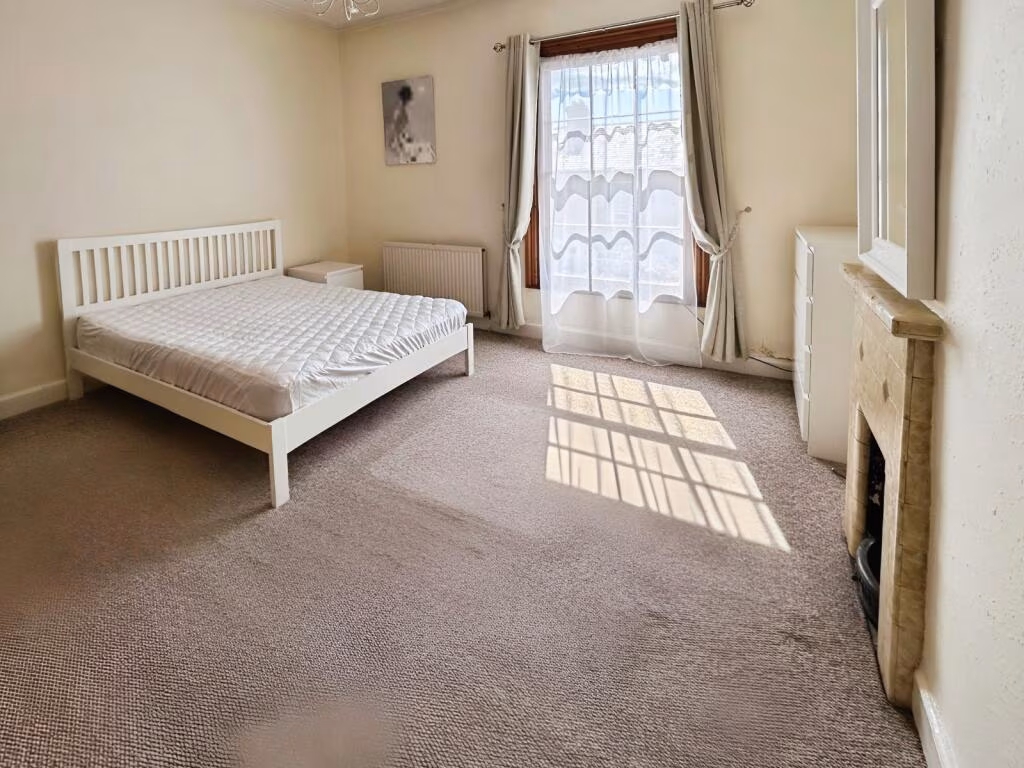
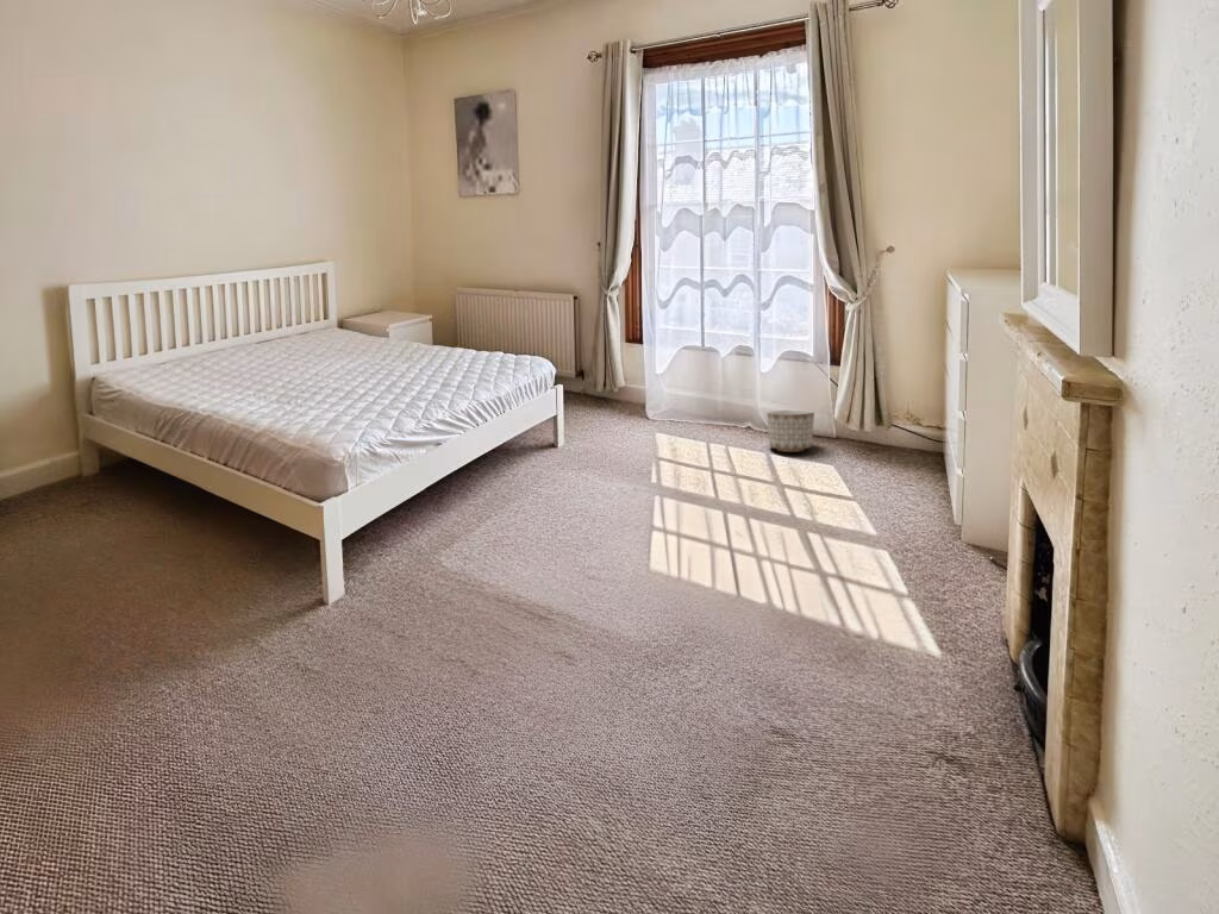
+ planter (790, 431)
